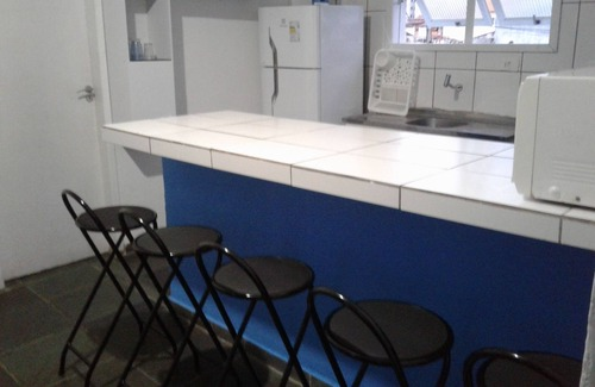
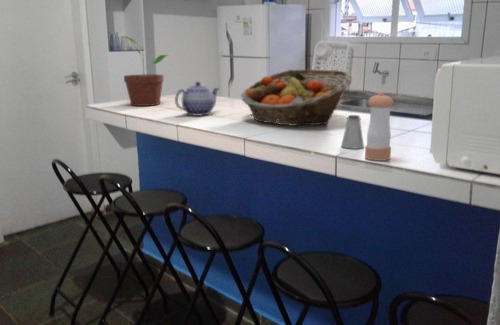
+ potted plant (143, 71)
+ fruit basket (294, 95)
+ pepper shaker (379, 125)
+ saltshaker (353, 131)
+ teapot (198, 98)
